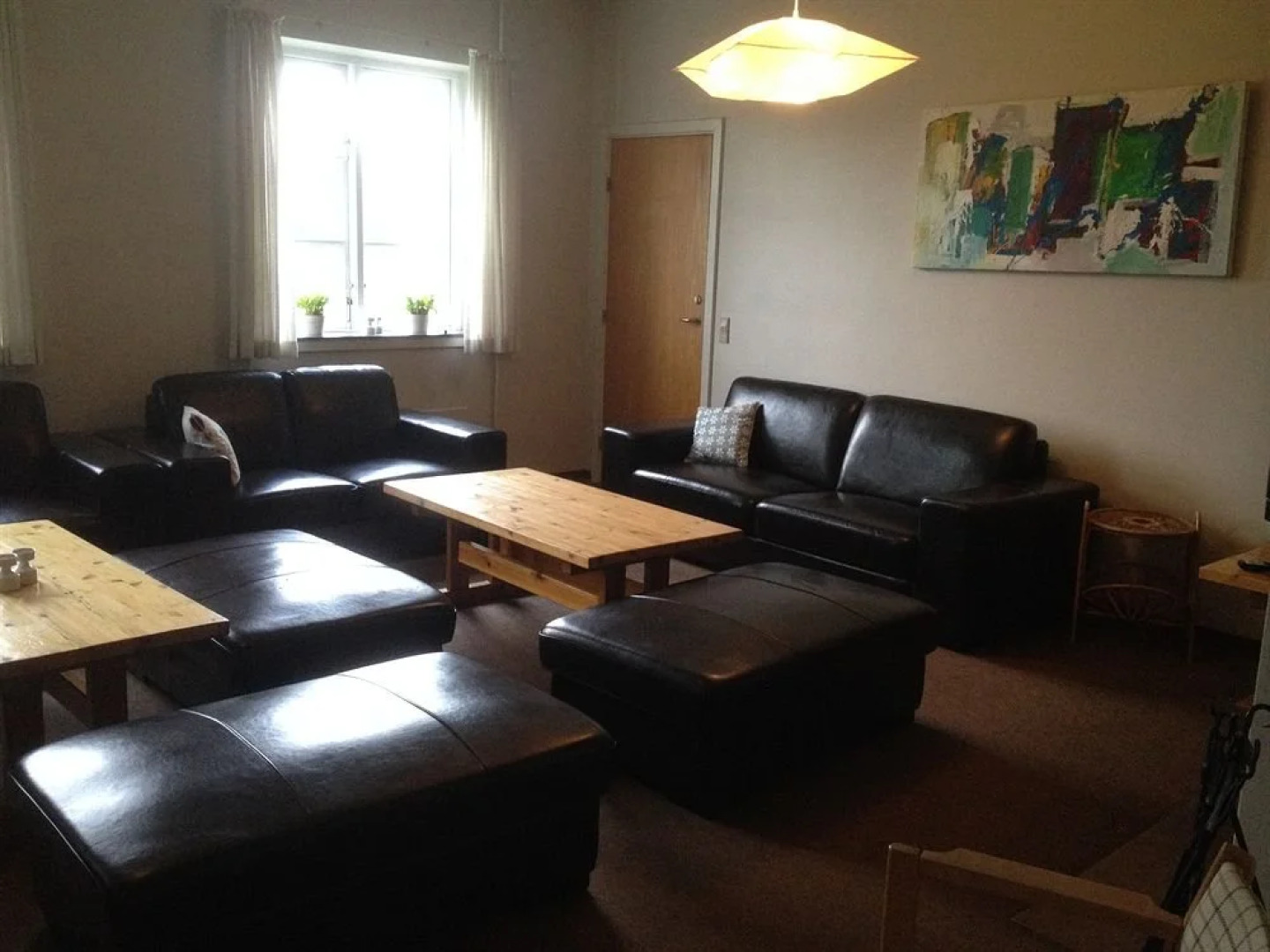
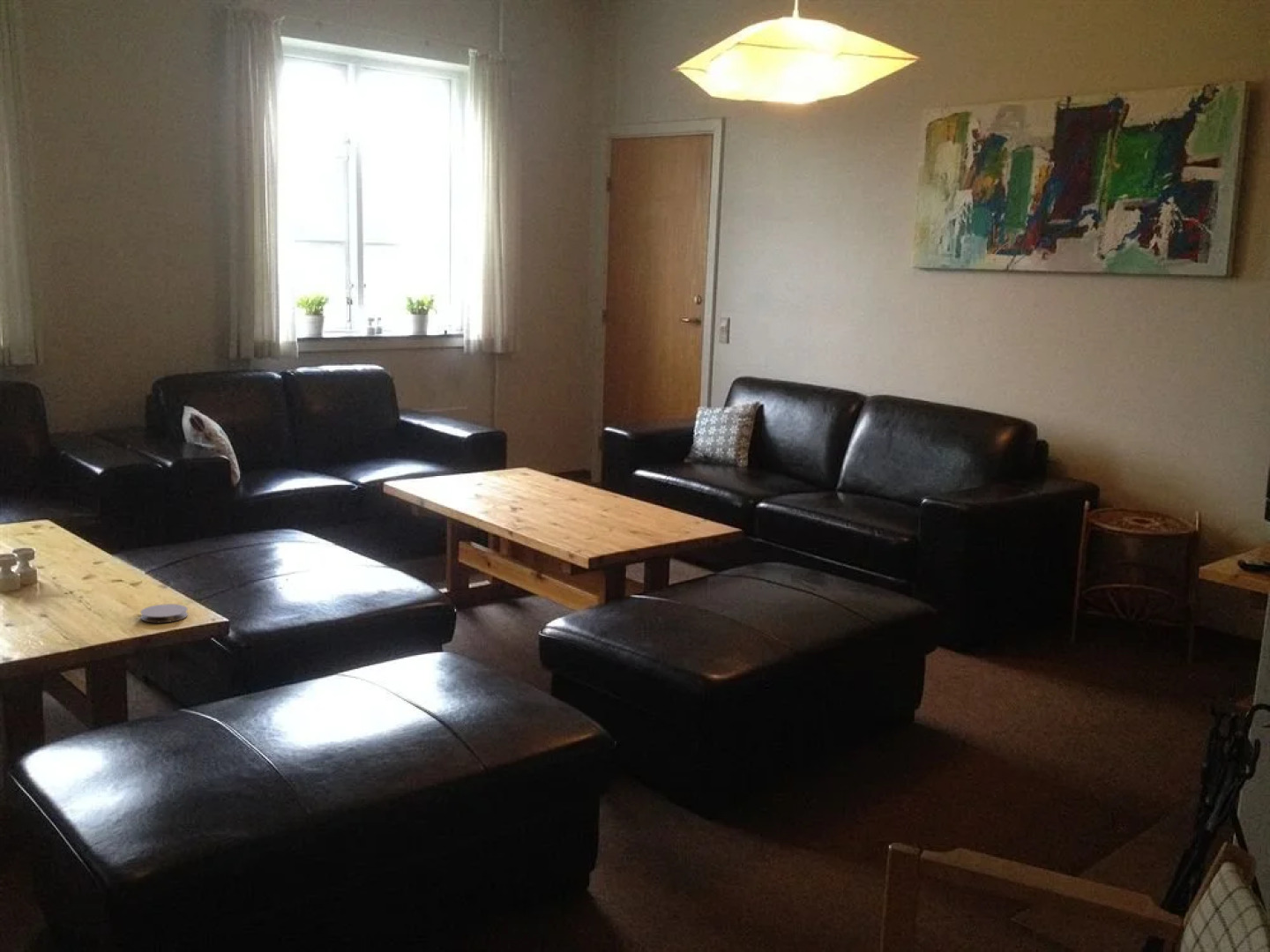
+ coaster (164, 613)
